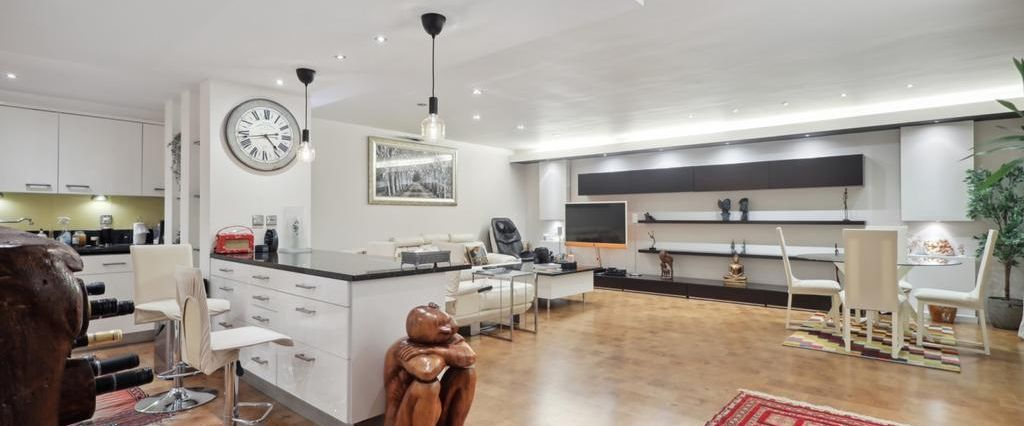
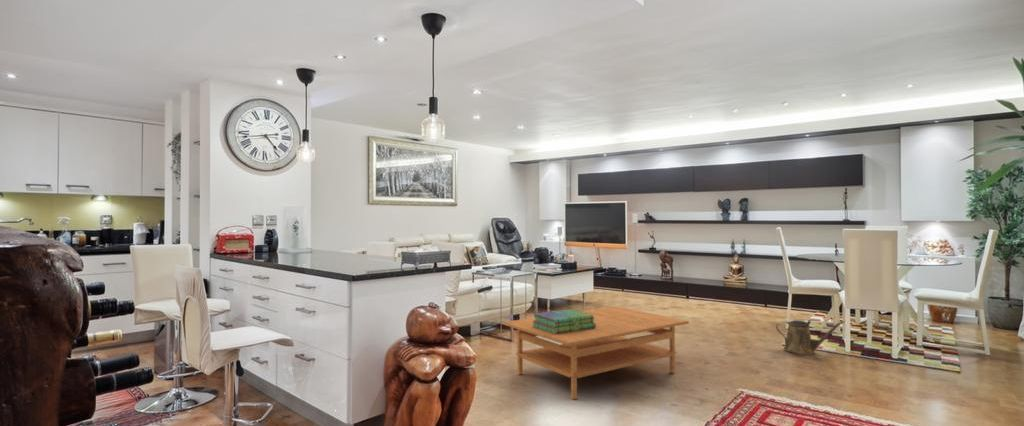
+ coffee table (596, 347)
+ stack of books (563, 320)
+ watering can (809, 335)
